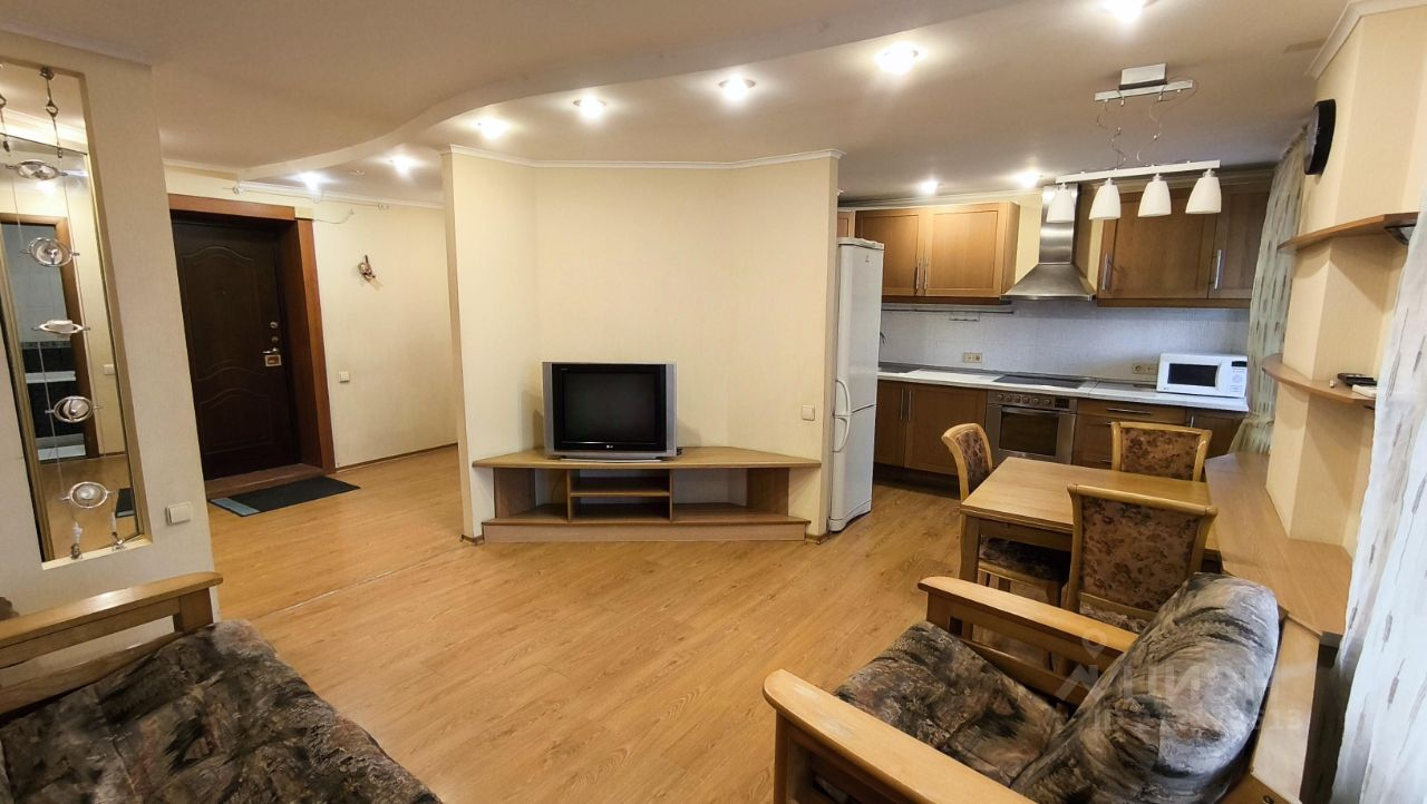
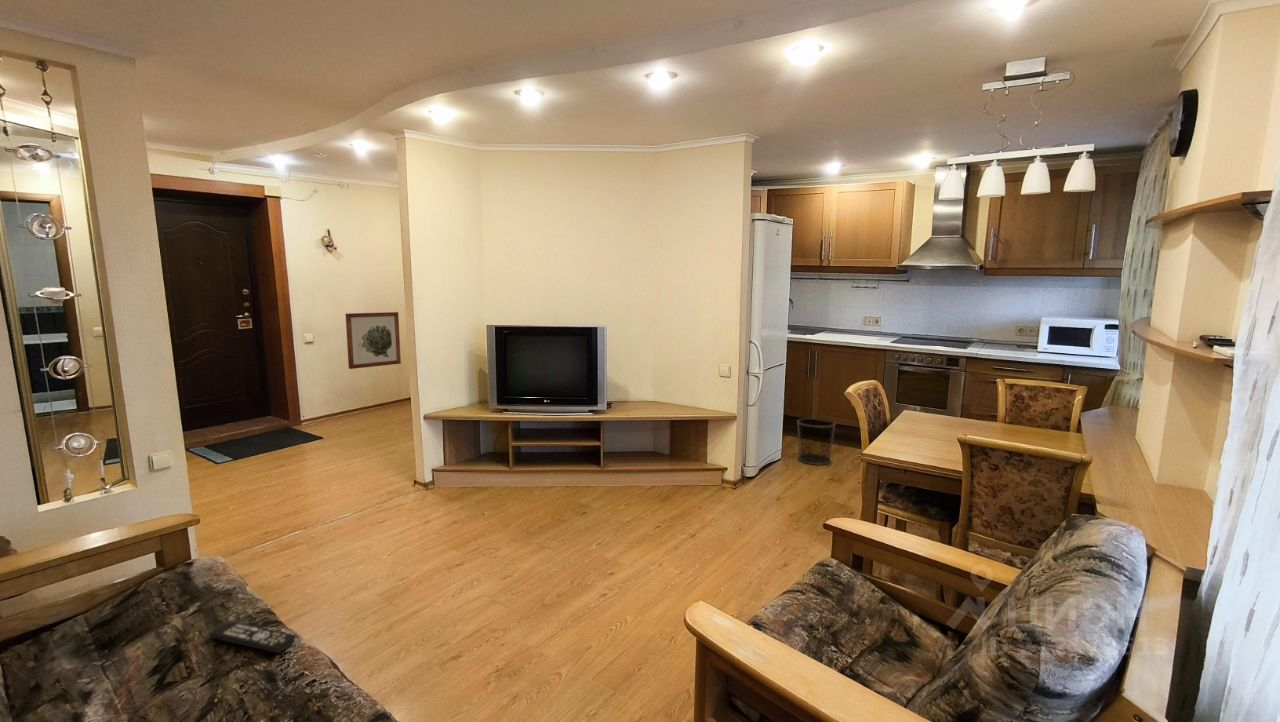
+ remote control (252, 637)
+ wall art (374, 339)
+ waste bin (815, 441)
